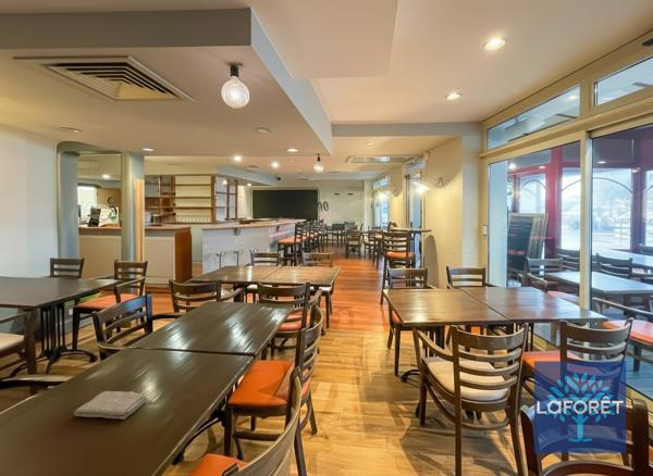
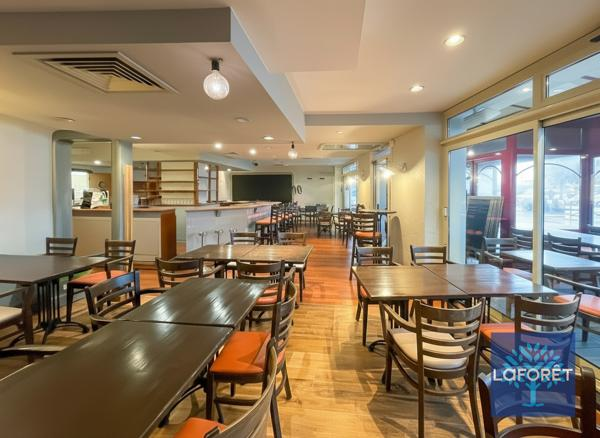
- washcloth (112, 403)
